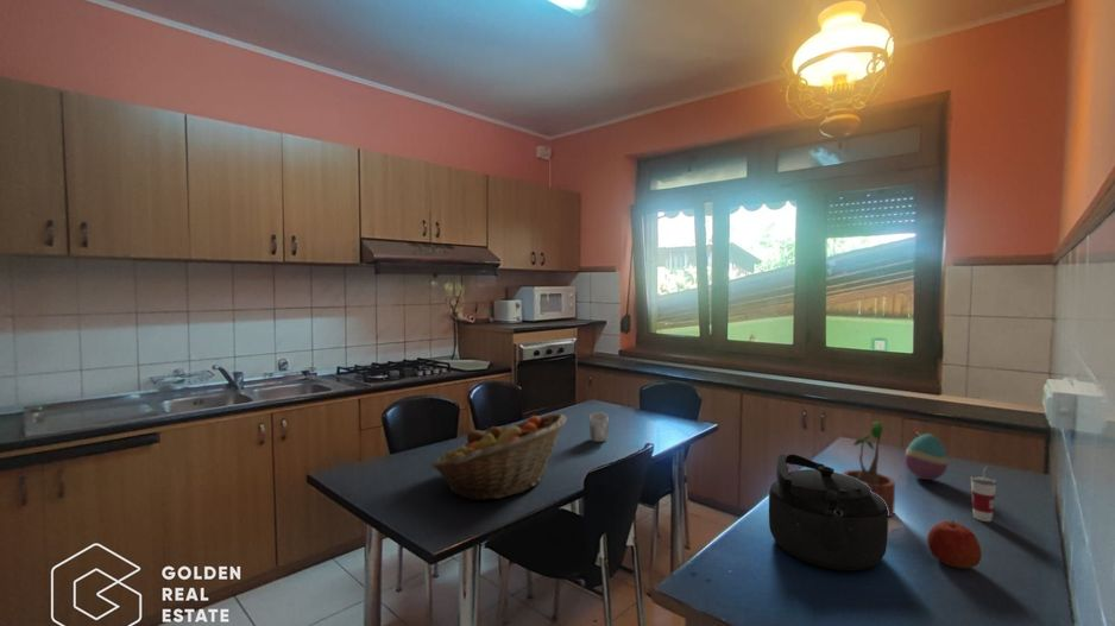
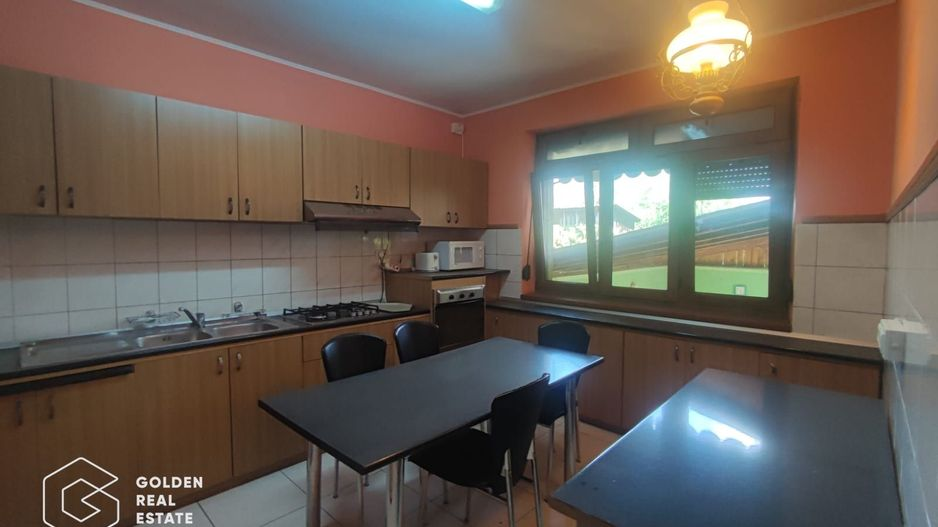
- fruit basket (503, 449)
- decorative egg (925, 456)
- potted plant (875, 466)
- kettle (824, 508)
- mug (600, 426)
- apple (952, 540)
- cup (983, 492)
